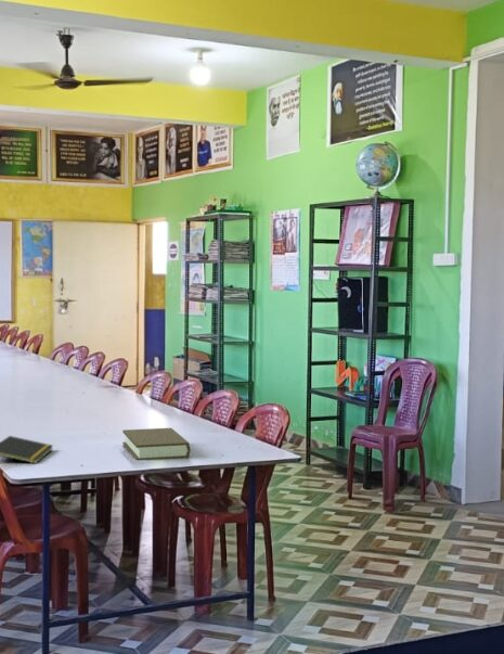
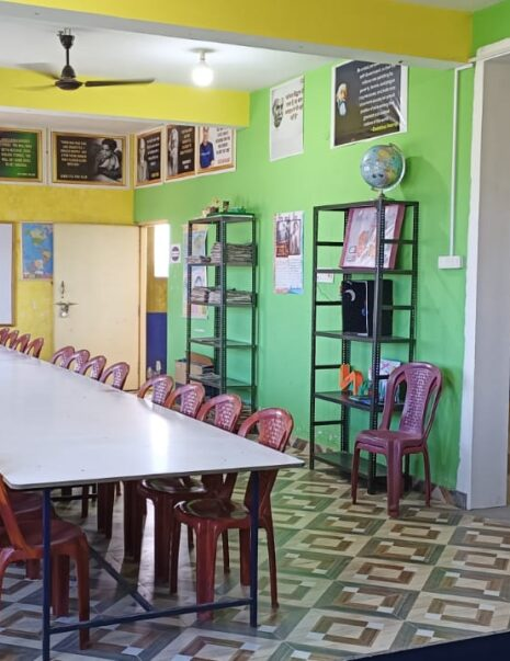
- notepad (22, 449)
- book (155, 443)
